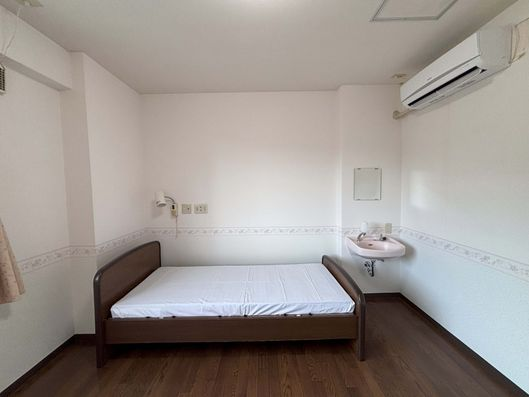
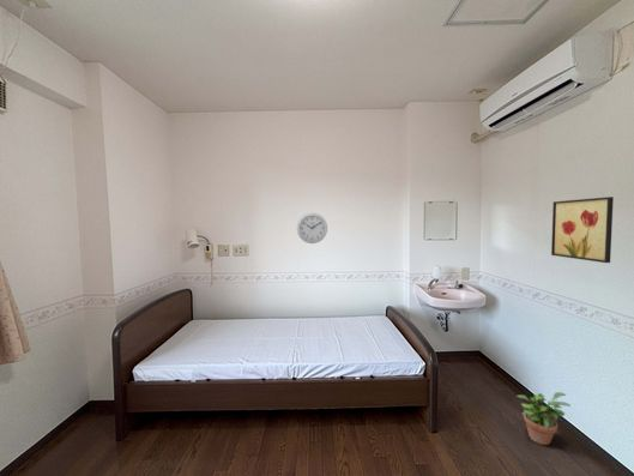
+ potted plant (541, 412)
+ wall art (580, 229)
+ wall clock (312, 228)
